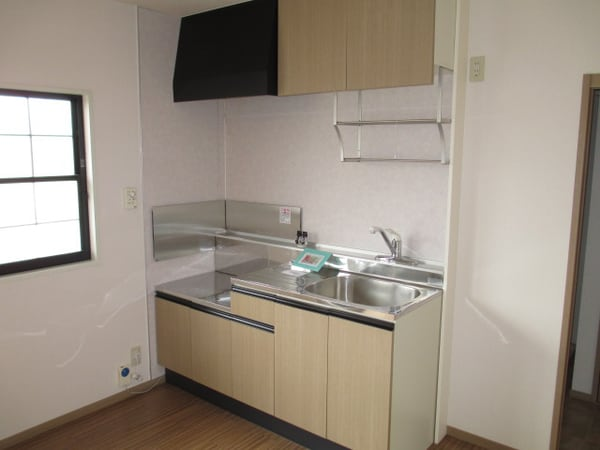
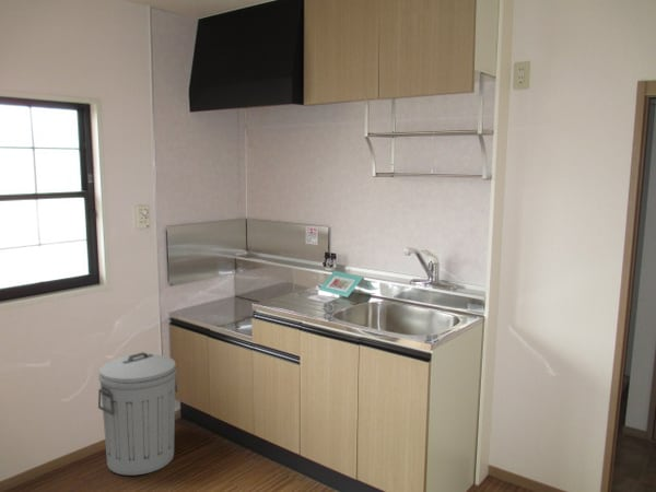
+ trash can (139, 407)
